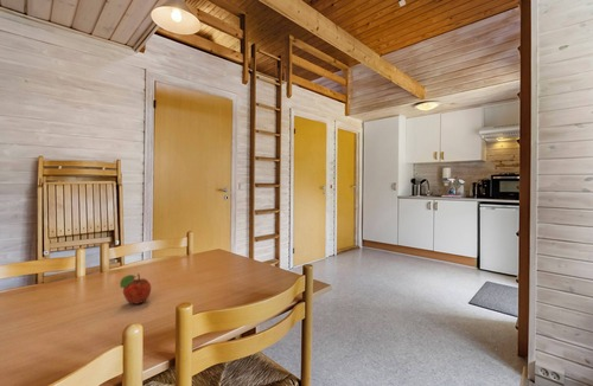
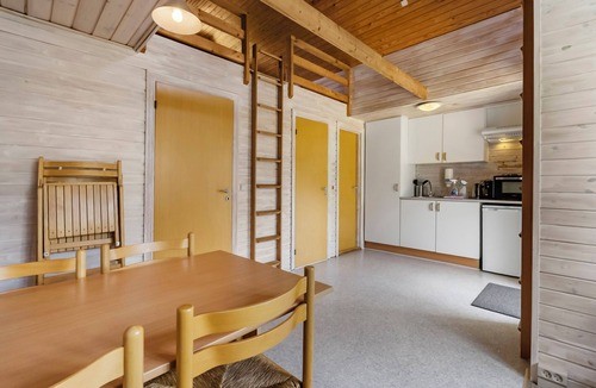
- fruit (135, 288)
